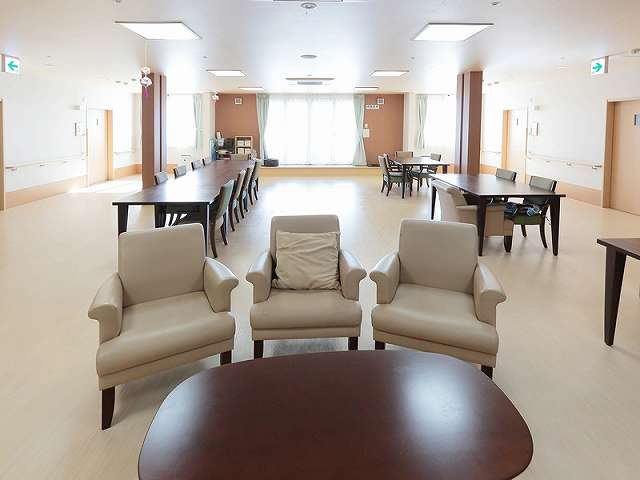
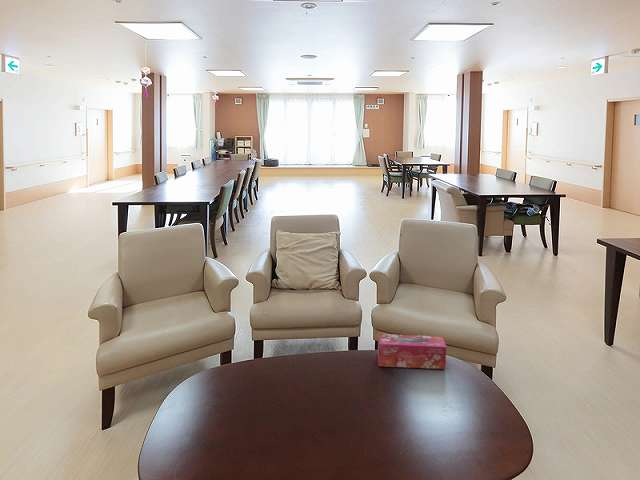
+ tissue box (410, 350)
